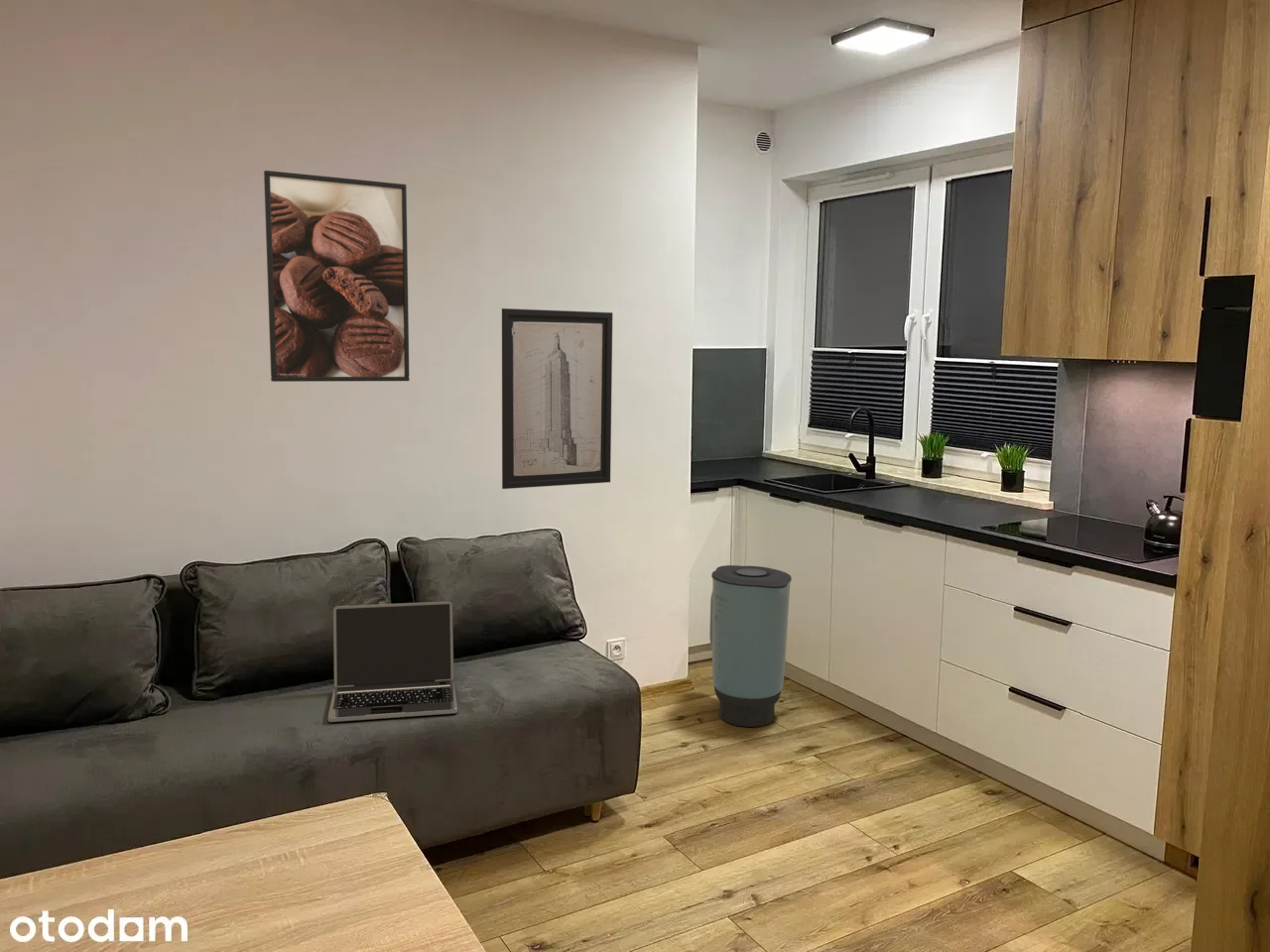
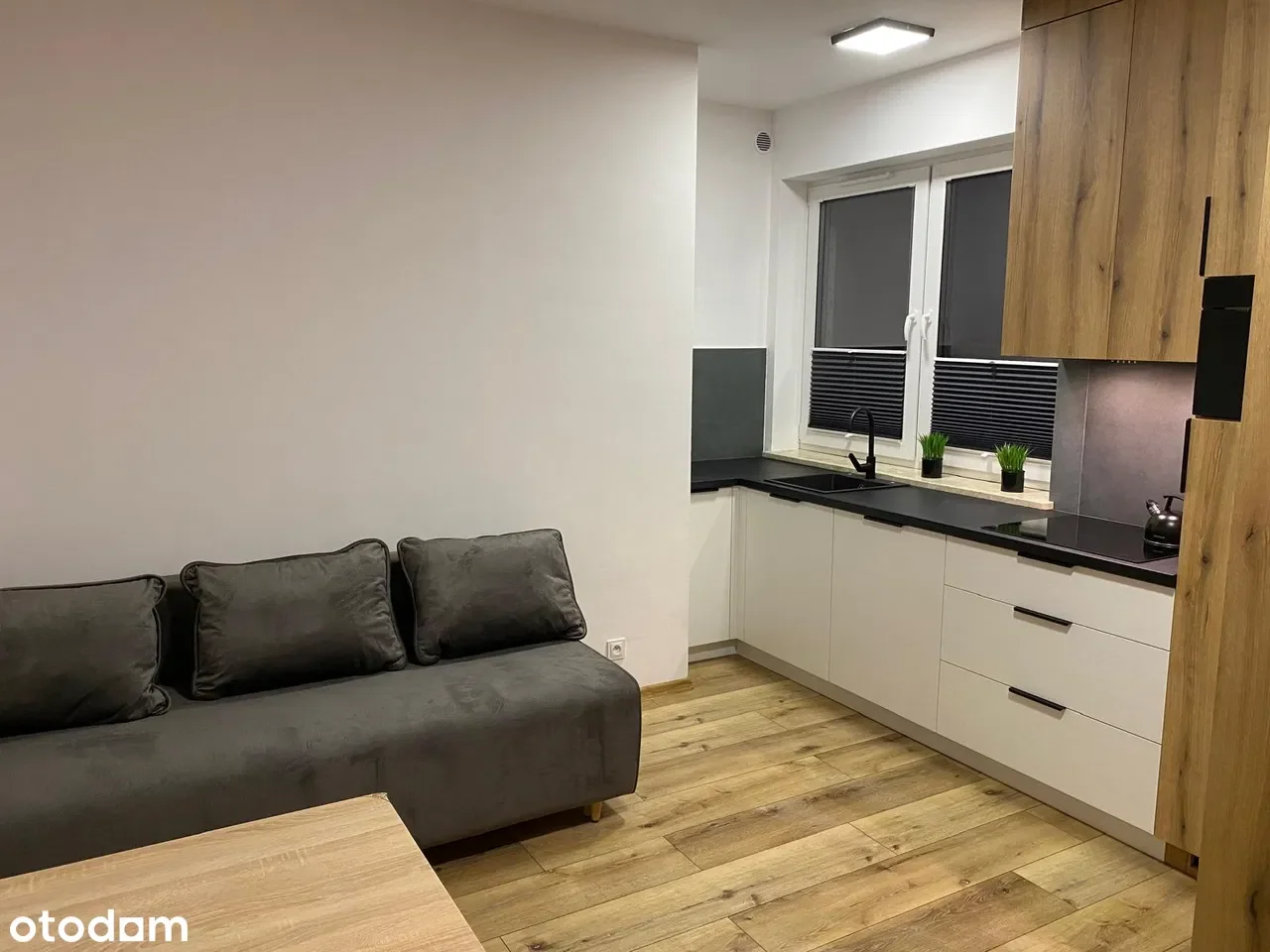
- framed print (339, 281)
- wall art (558, 399)
- laptop (393, 658)
- trash can (744, 643)
